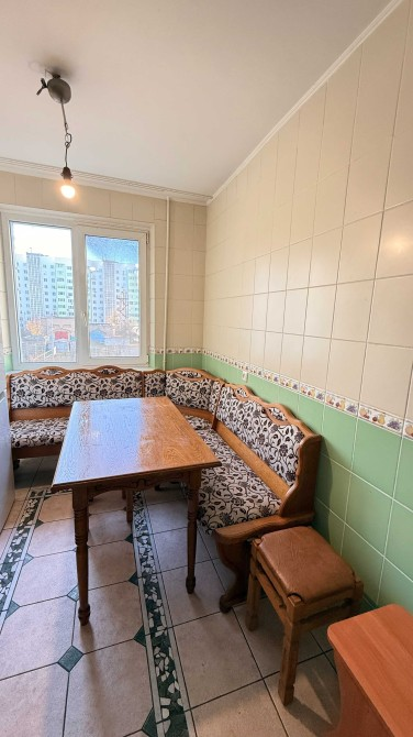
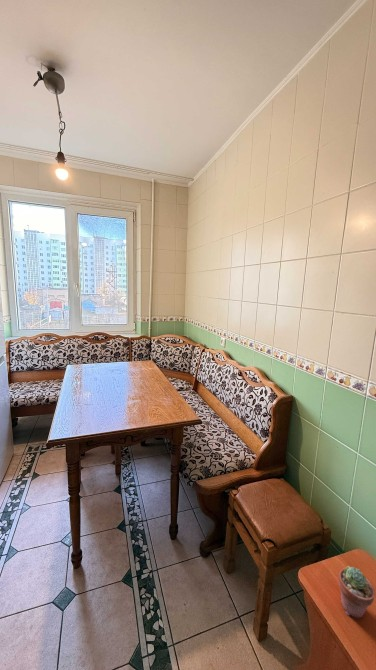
+ potted succulent (355, 589)
